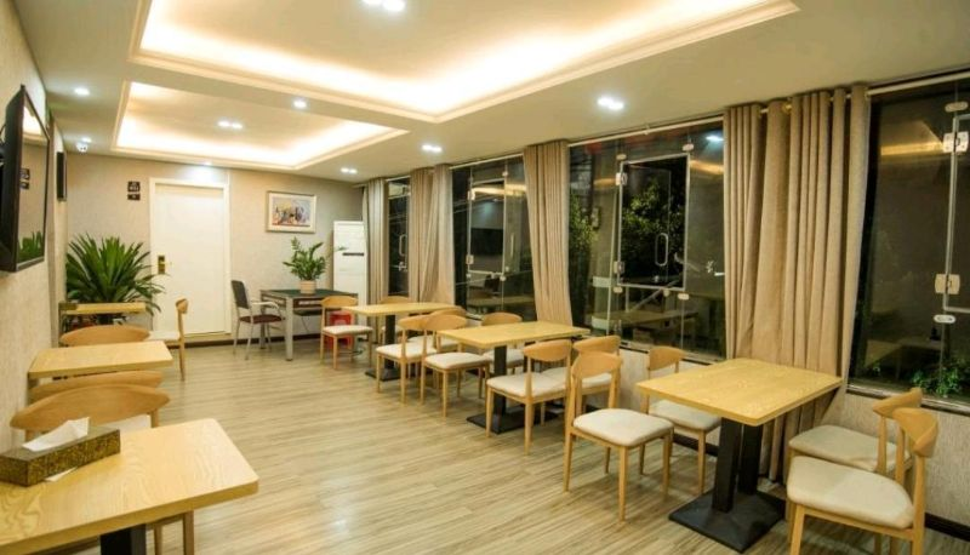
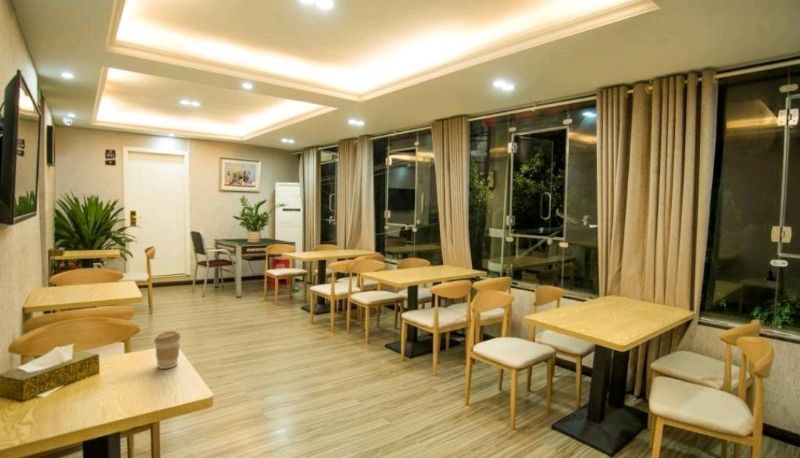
+ coffee cup (167, 349)
